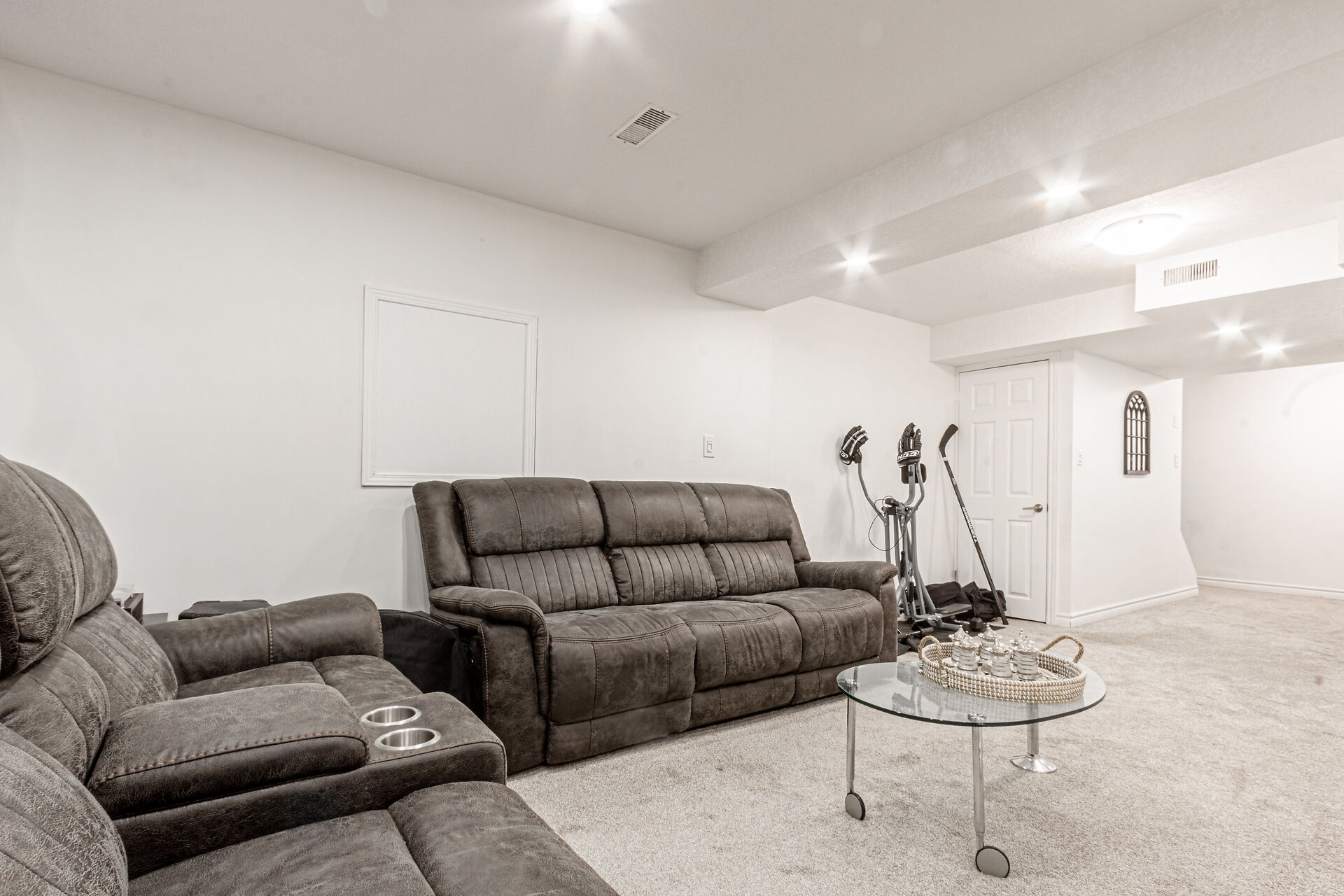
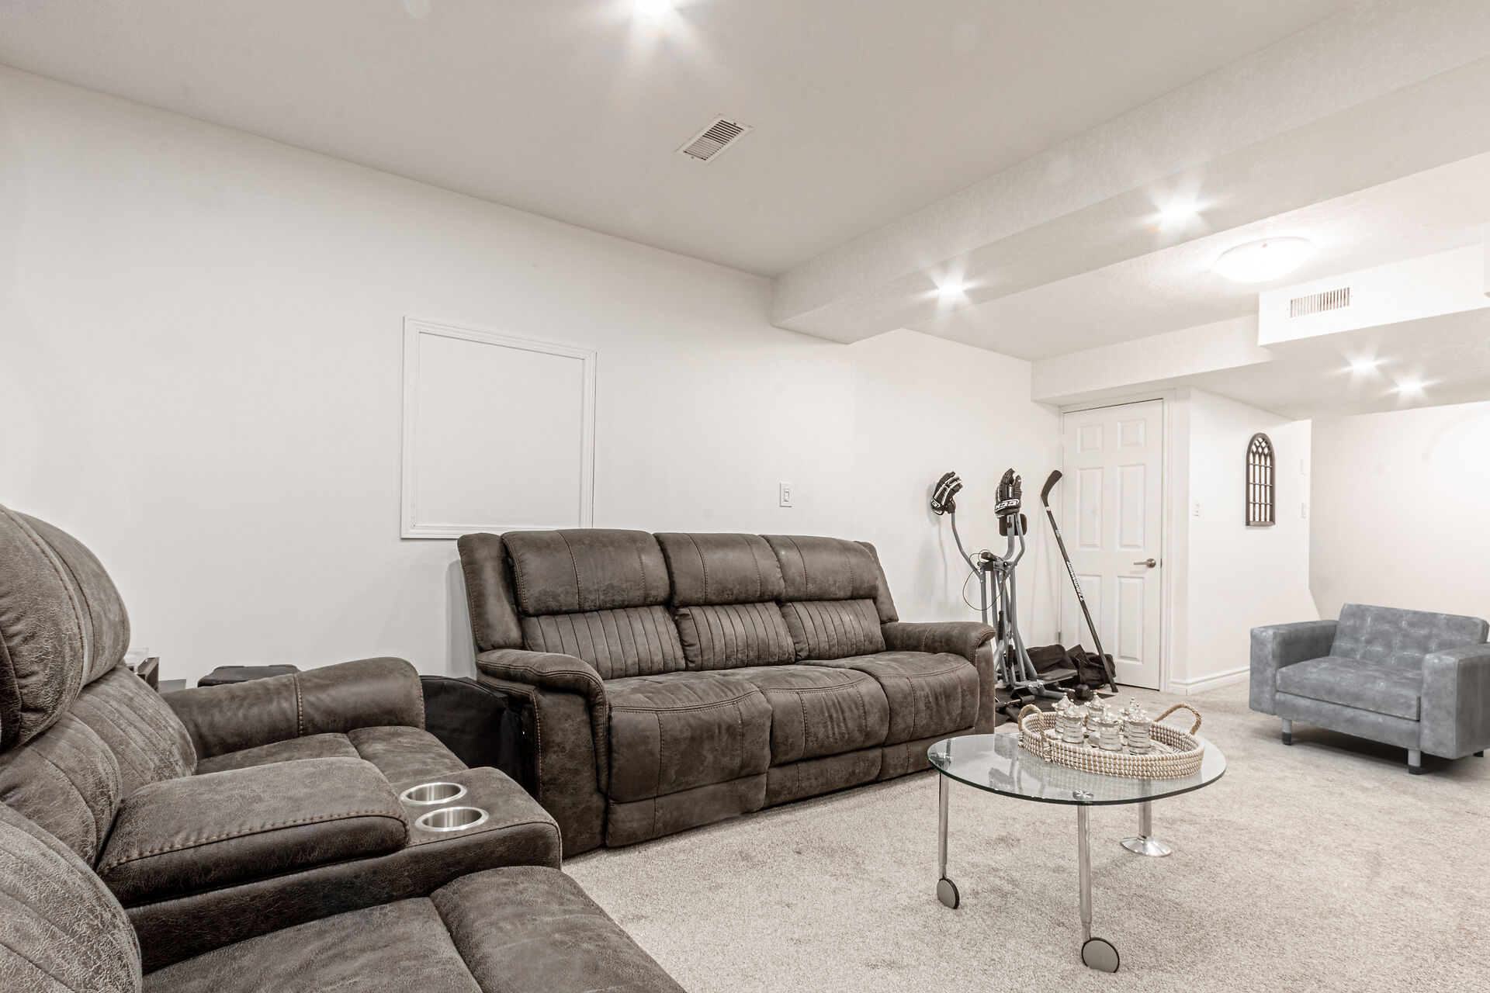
+ armchair (1382, 680)
